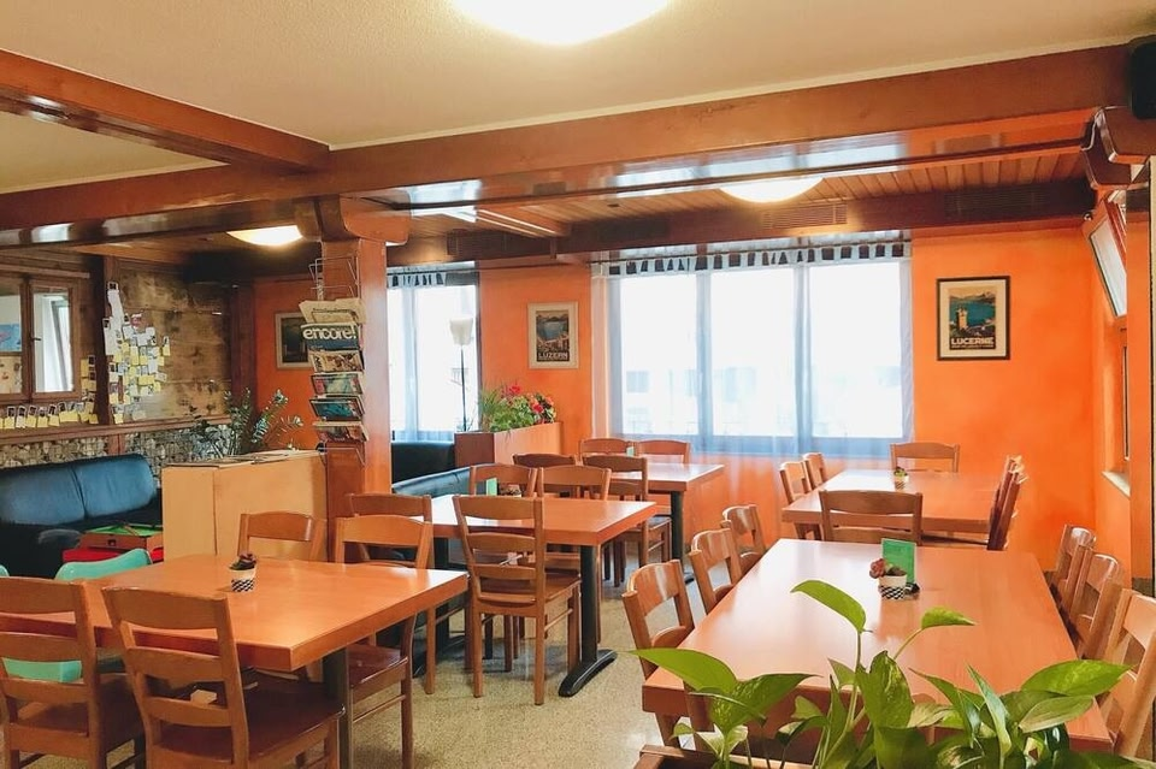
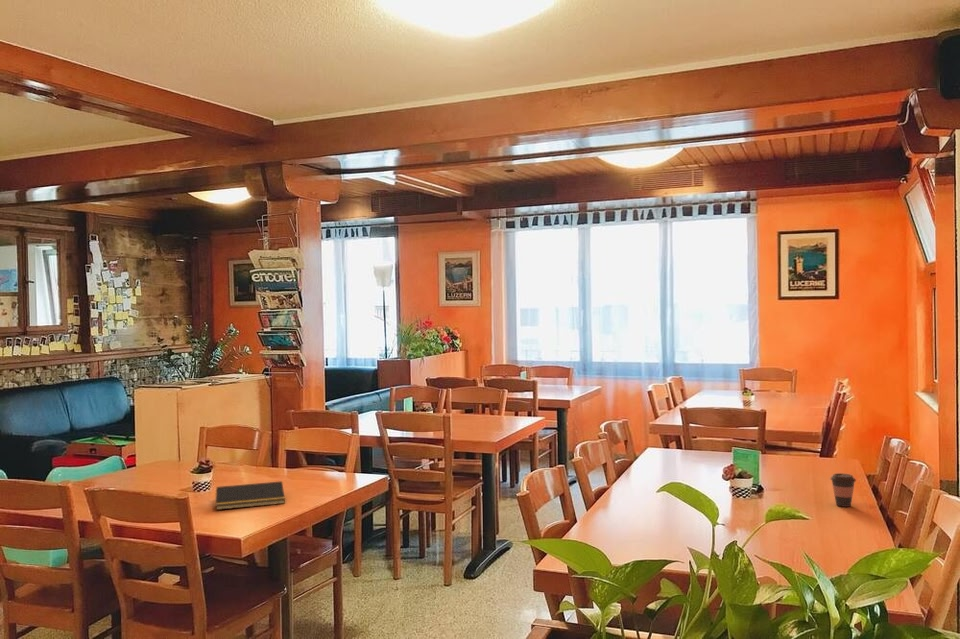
+ notepad (250, 495)
+ coffee cup (843, 490)
